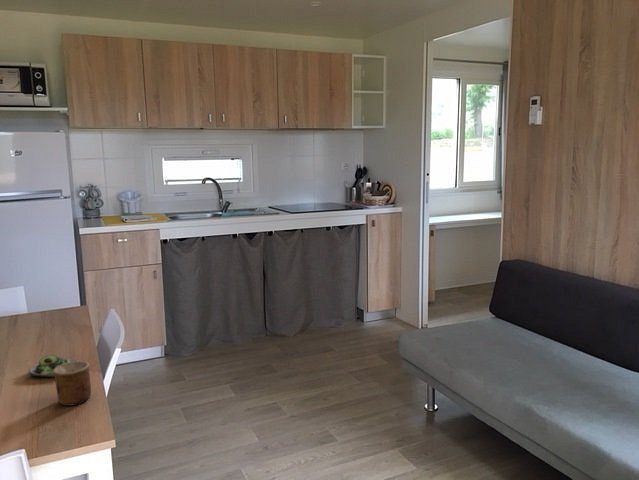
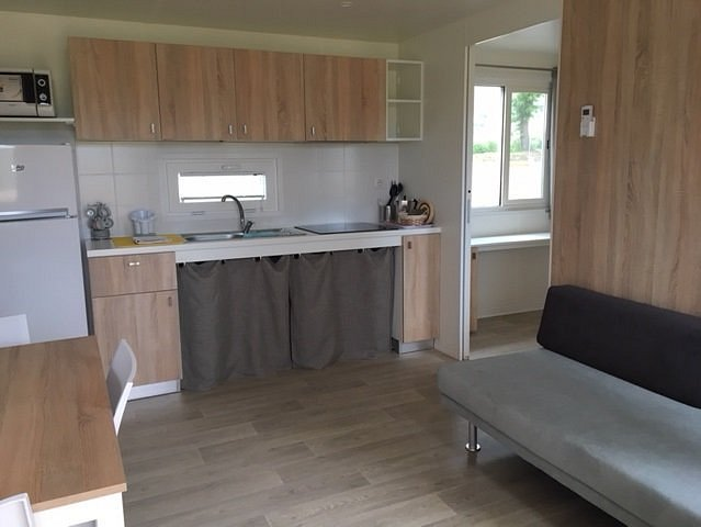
- salad plate (58, 364)
- cup (72, 383)
